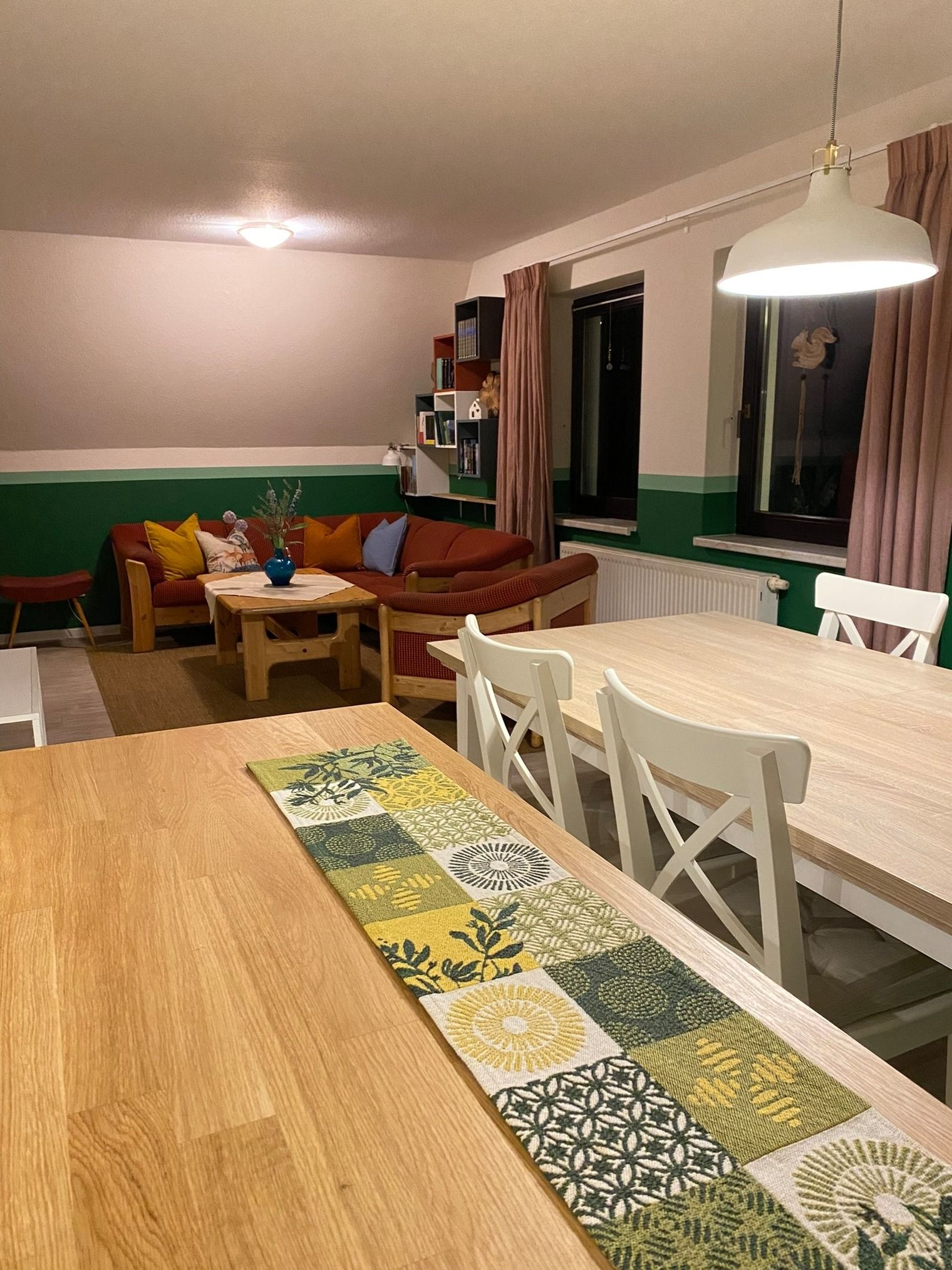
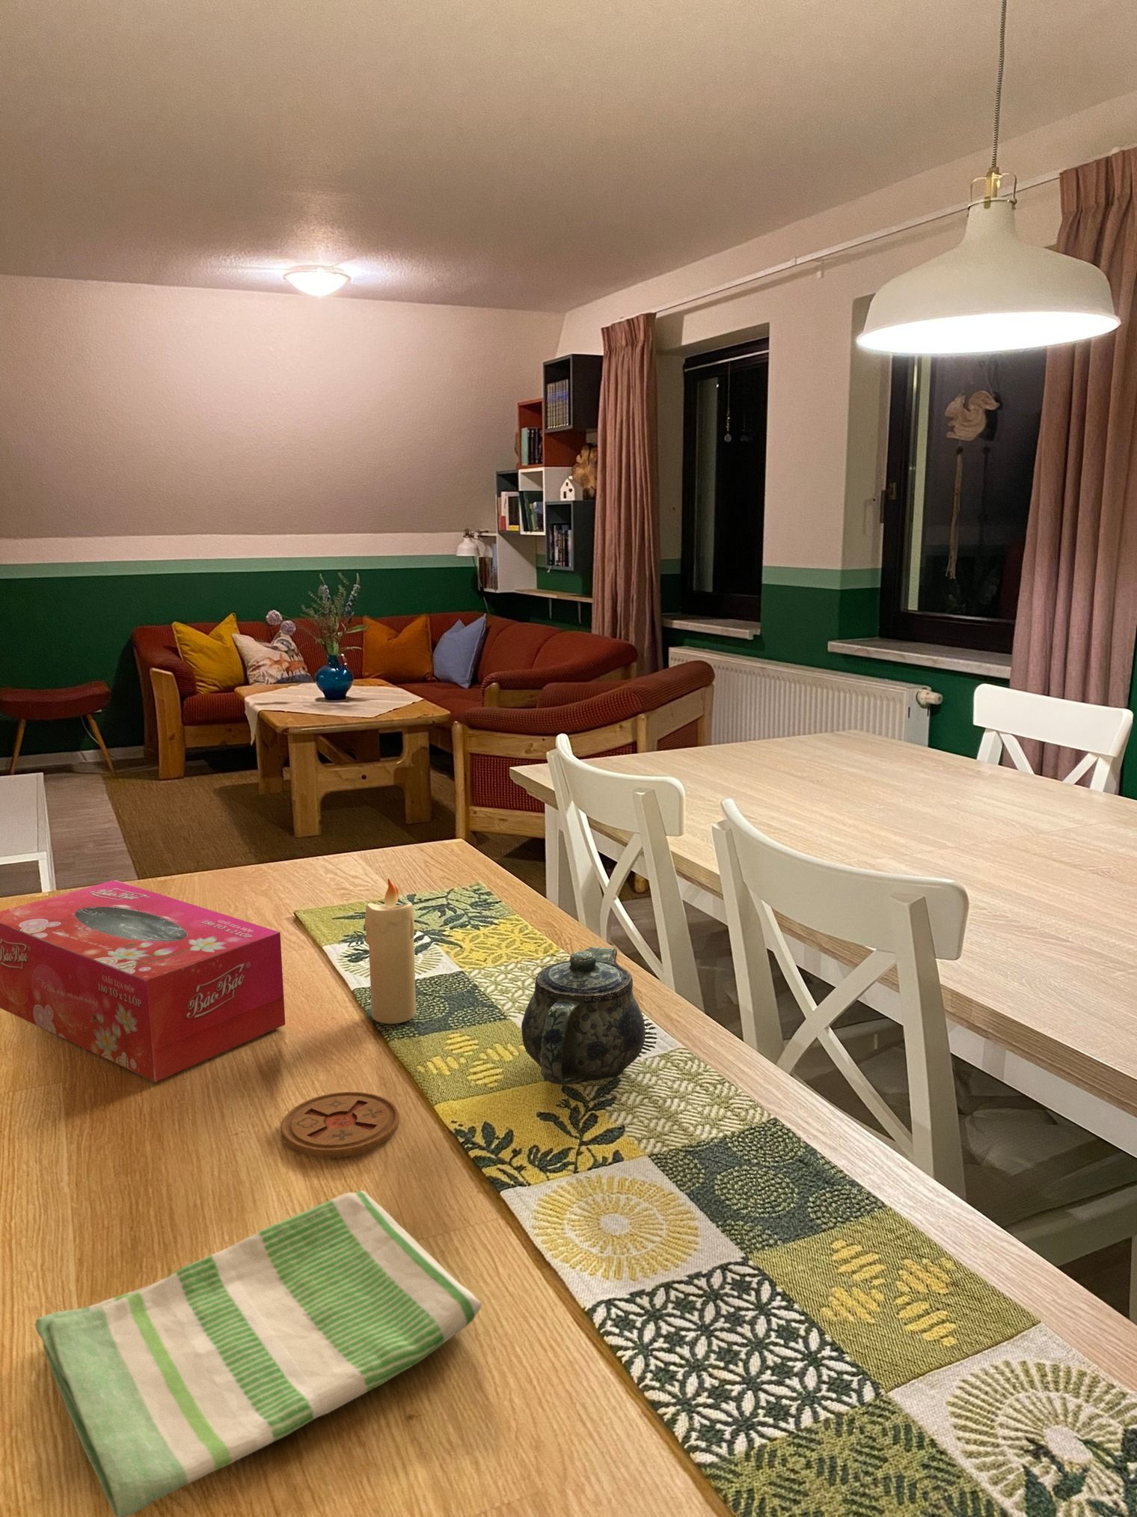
+ coaster (340, 1123)
+ tissue box (133, 969)
+ chinaware (580, 1012)
+ dish towel (262, 1322)
+ candle (391, 947)
